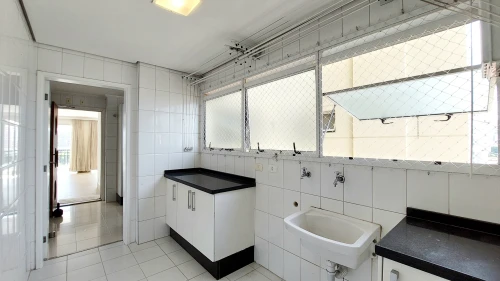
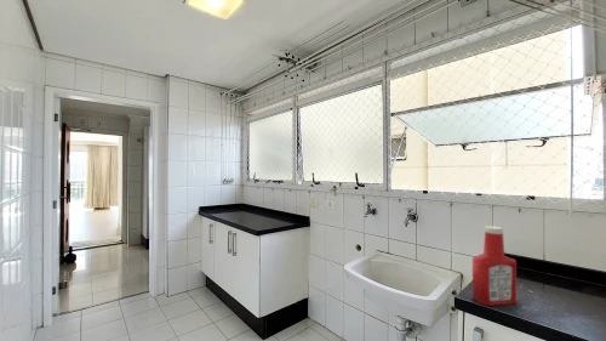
+ soap bottle (493, 263)
